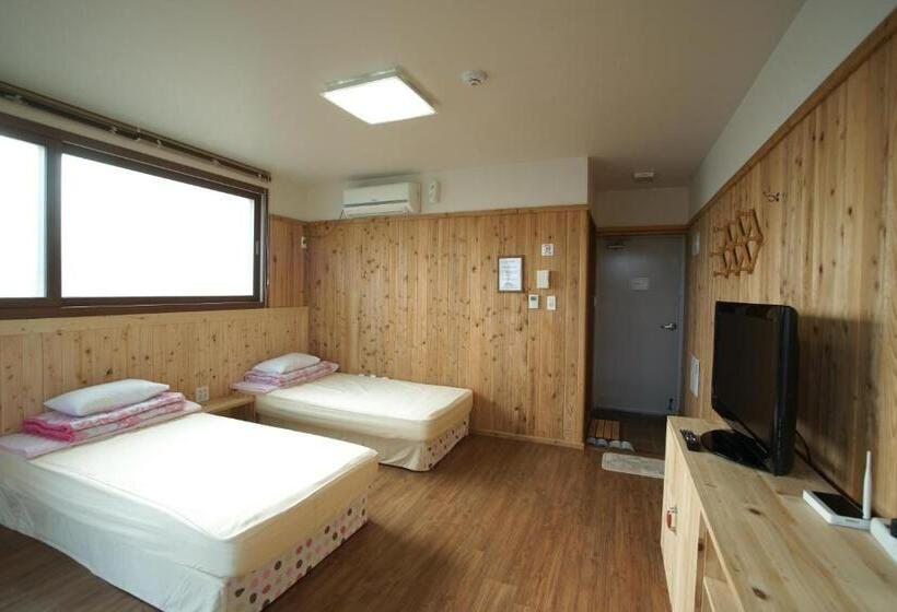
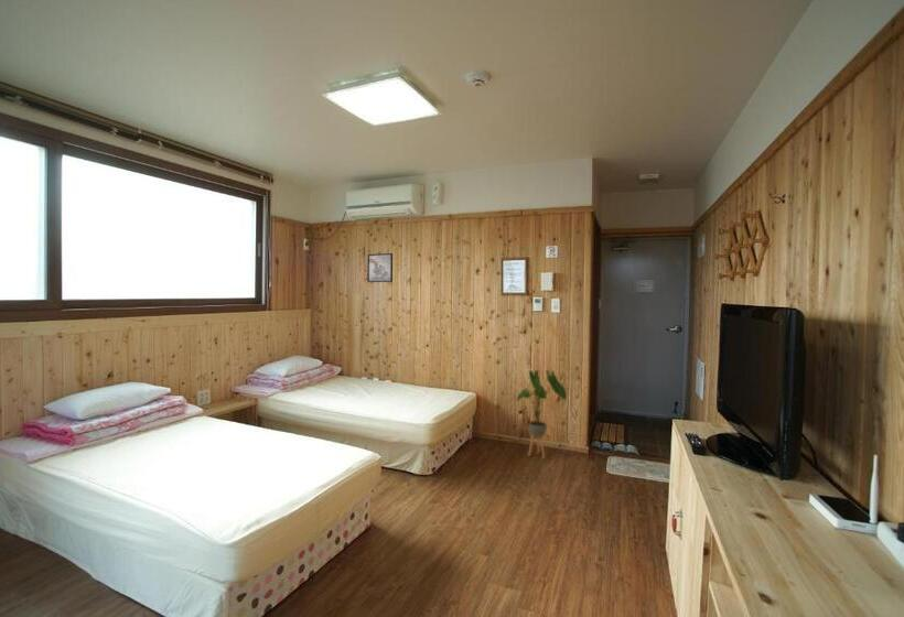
+ house plant (540, 412)
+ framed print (379, 268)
